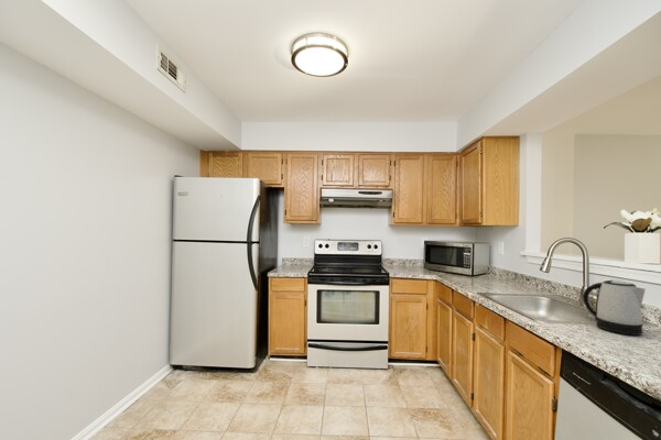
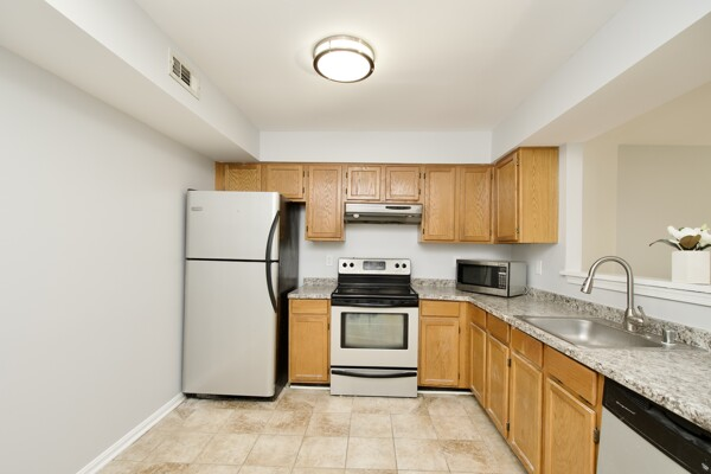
- kettle (611, 304)
